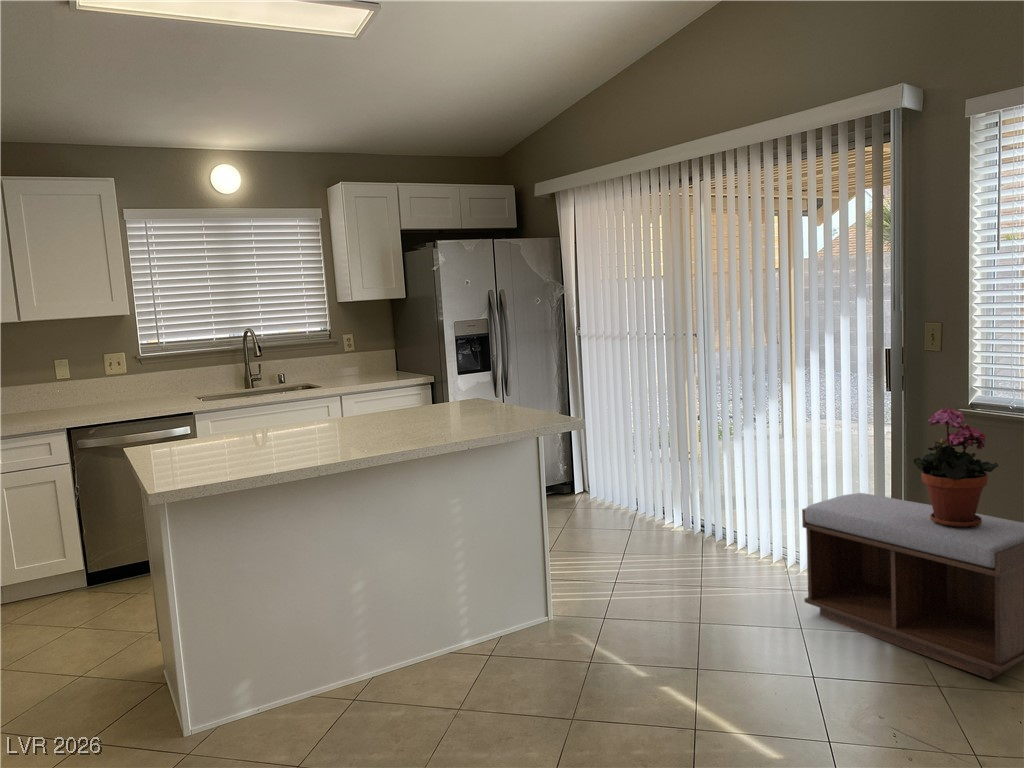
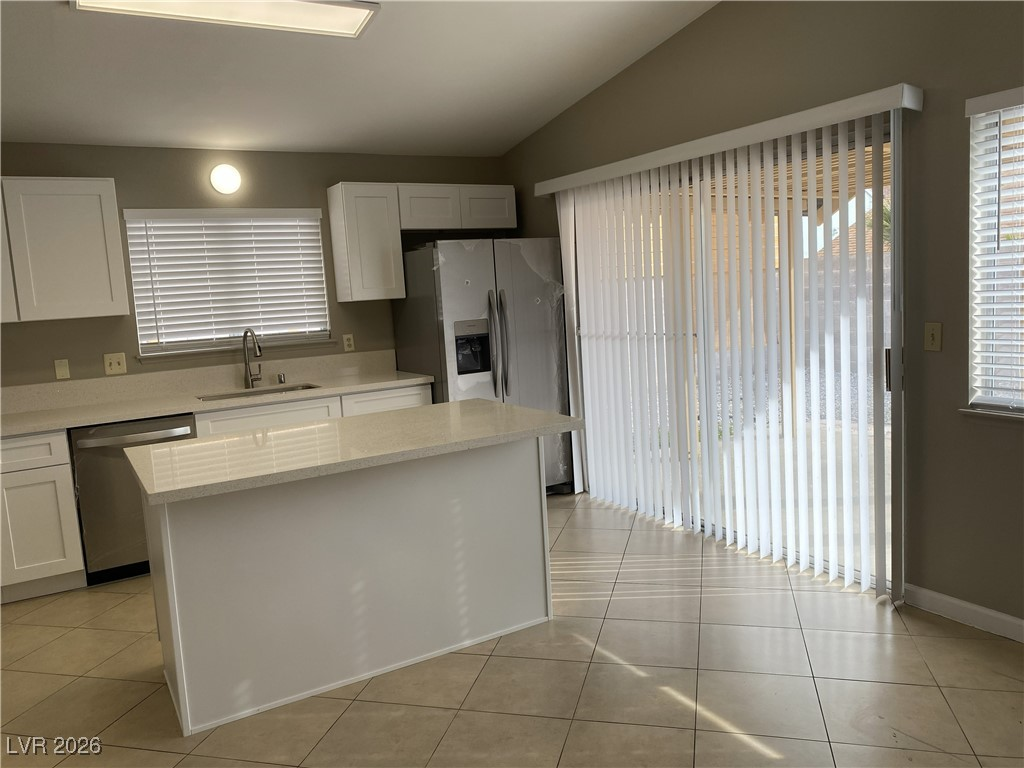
- potted plant (954, 465)
- bench (918, 573)
